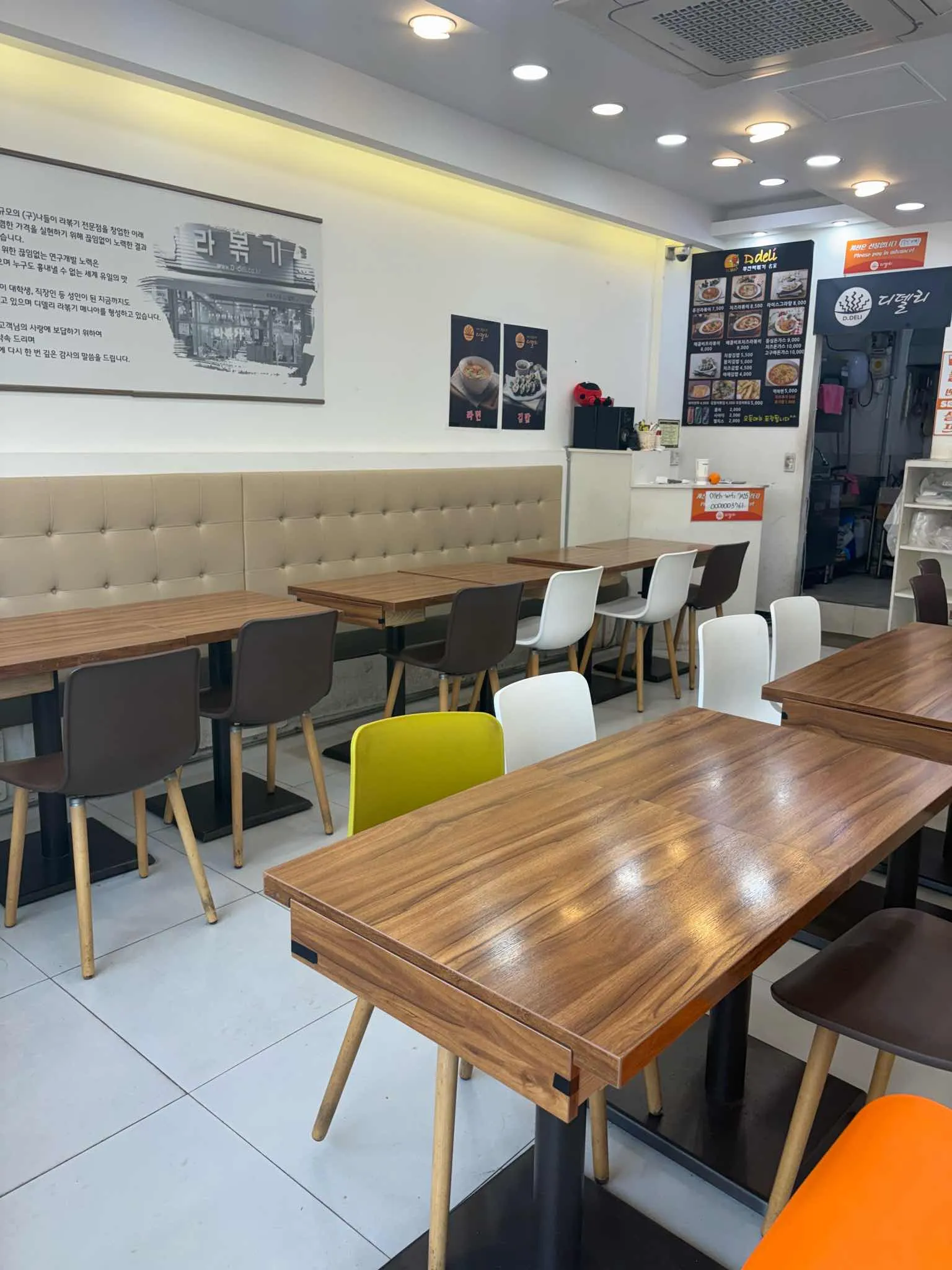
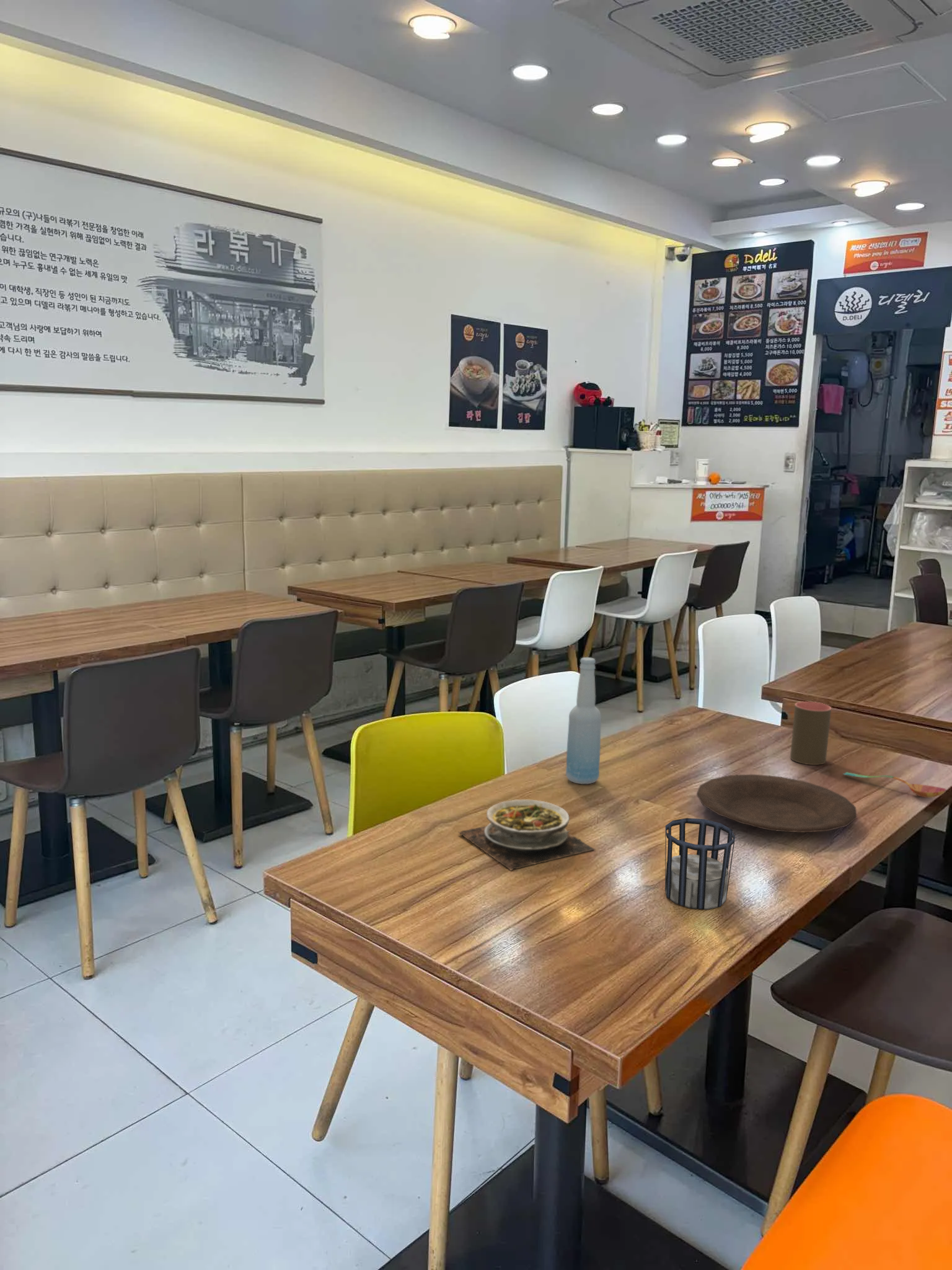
+ cup (810, 732)
+ soupspoon (893, 778)
+ plate (774, 807)
+ soup bowl (526, 823)
+ cup (697, 863)
+ bottle (585, 720)
